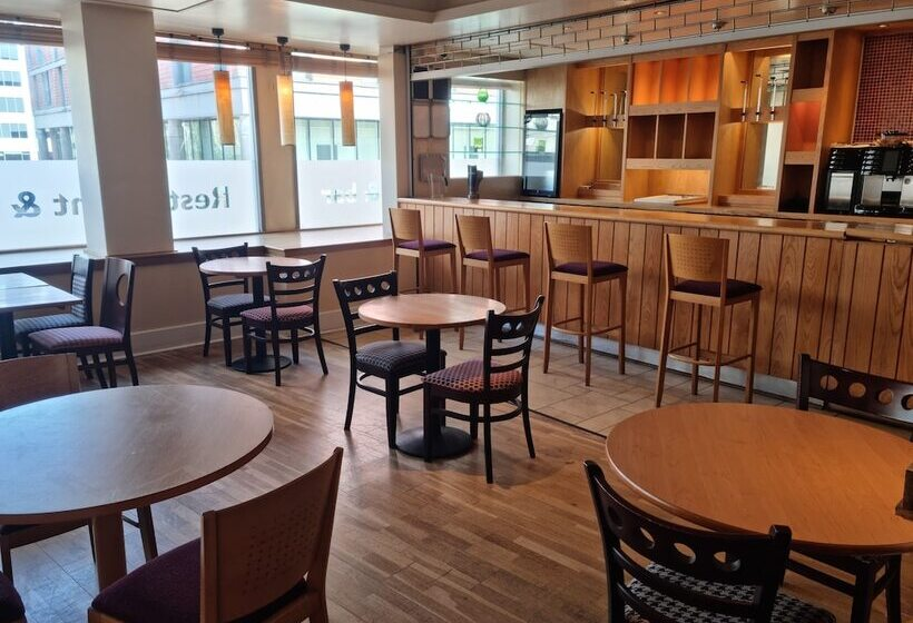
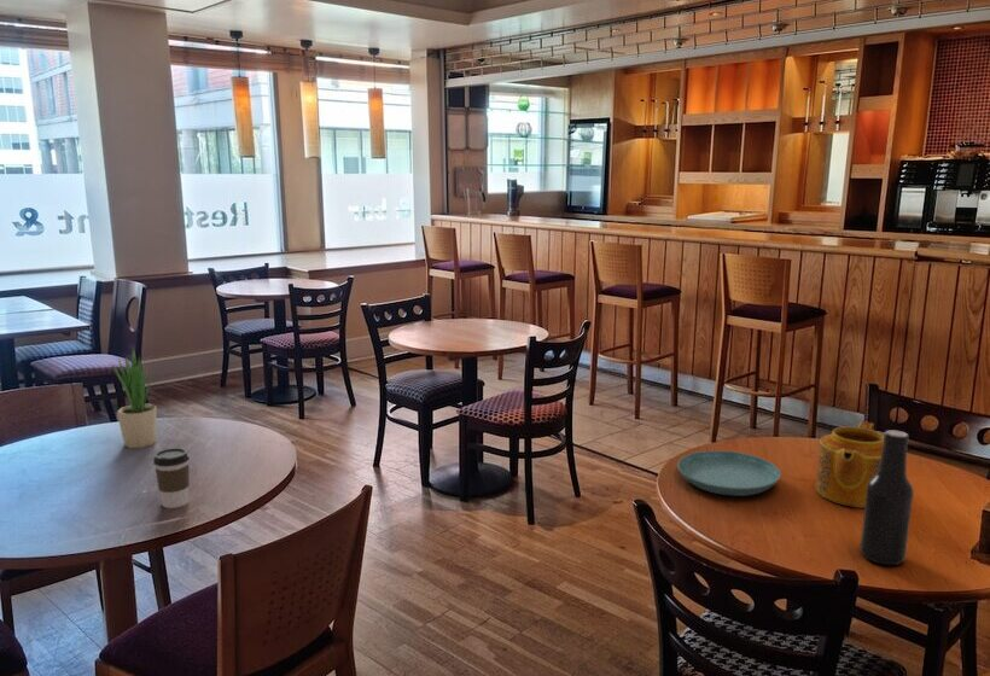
+ teapot (855, 465)
+ beer bottle (889, 496)
+ potted plant (135, 394)
+ saucer (727, 473)
+ coffee cup (173, 478)
